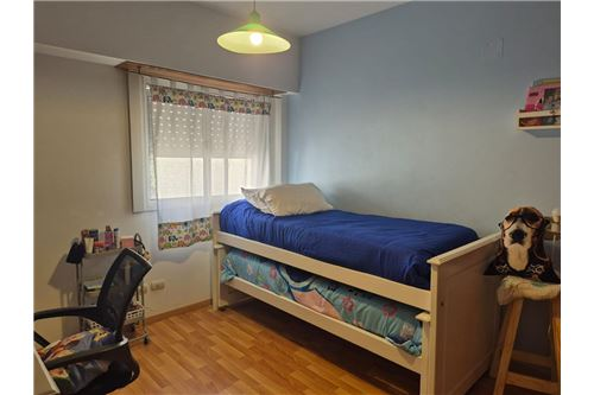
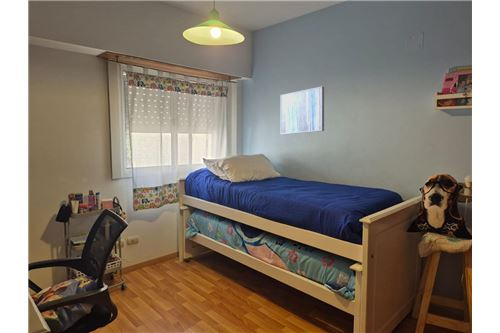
+ wall art (301, 112)
